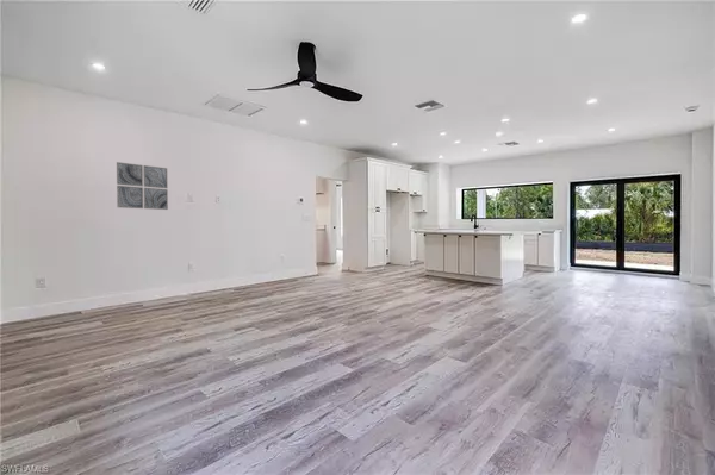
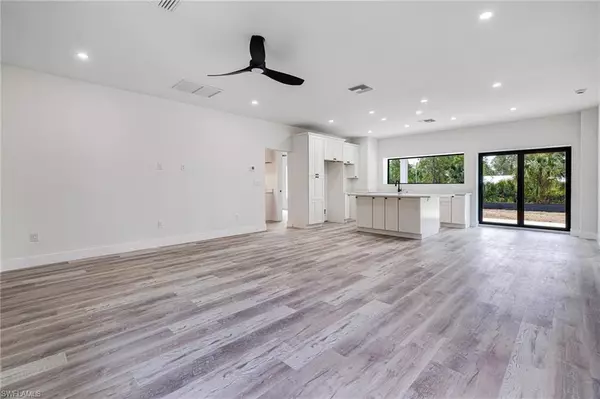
- wall art (142, 187)
